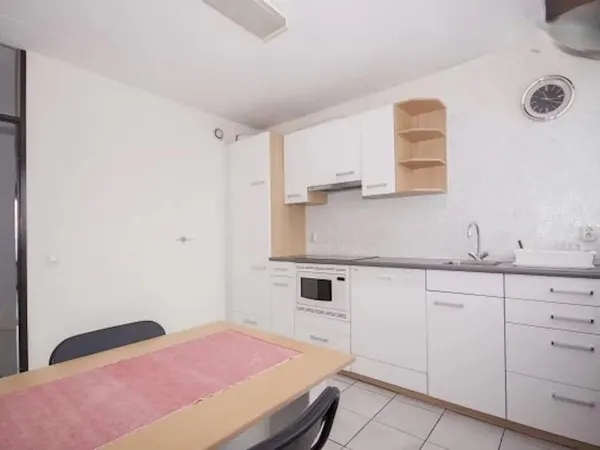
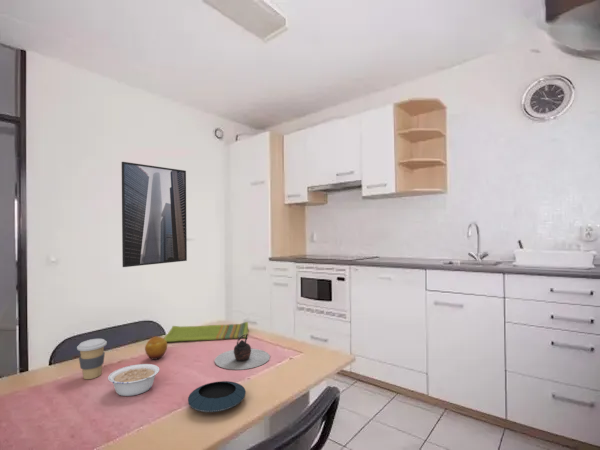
+ dish towel (208, 331)
+ coffee cup (92, 359)
+ saucer (217, 393)
+ legume (136, 379)
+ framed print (156, 215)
+ teapot (242, 346)
+ fruit (156, 347)
